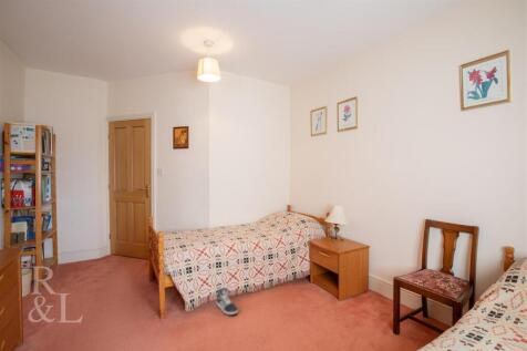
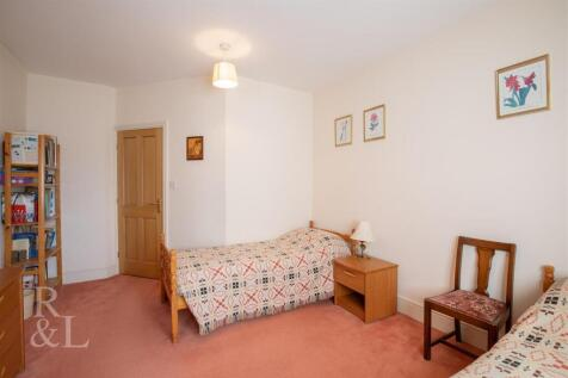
- sneaker (226, 299)
